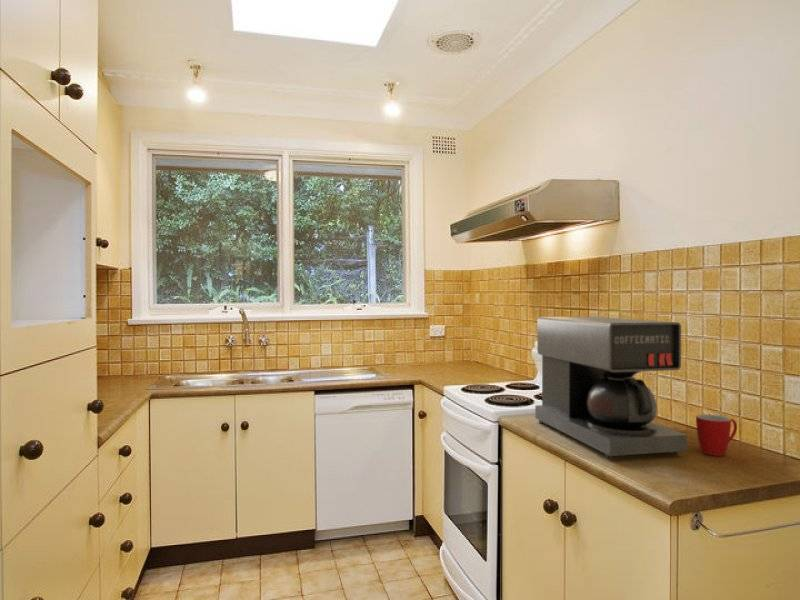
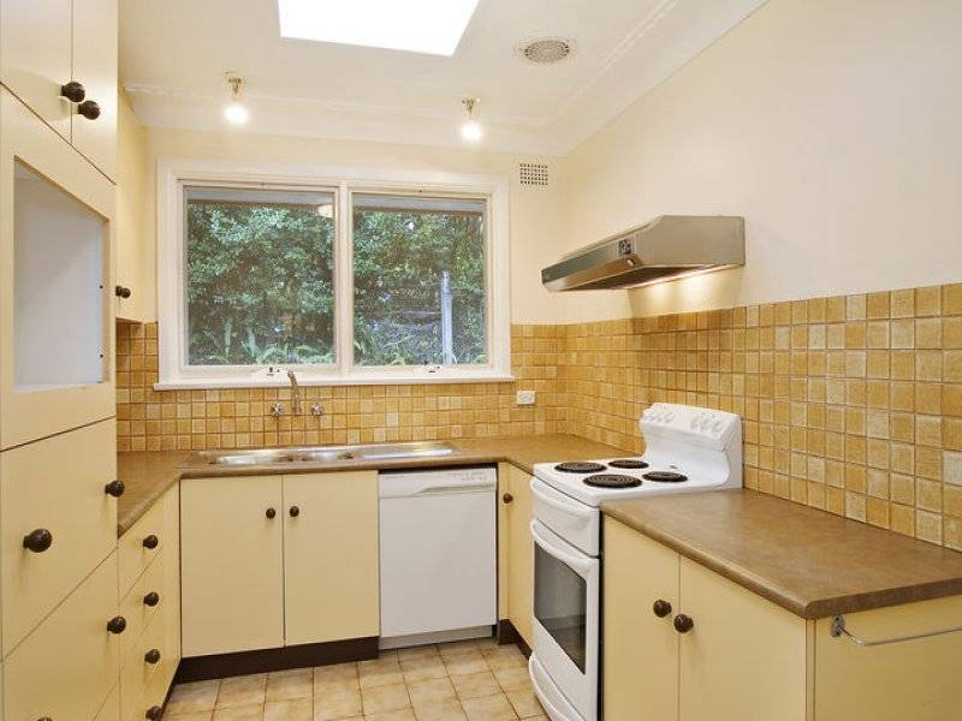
- coffee maker (601, 378)
- mug (718, 435)
